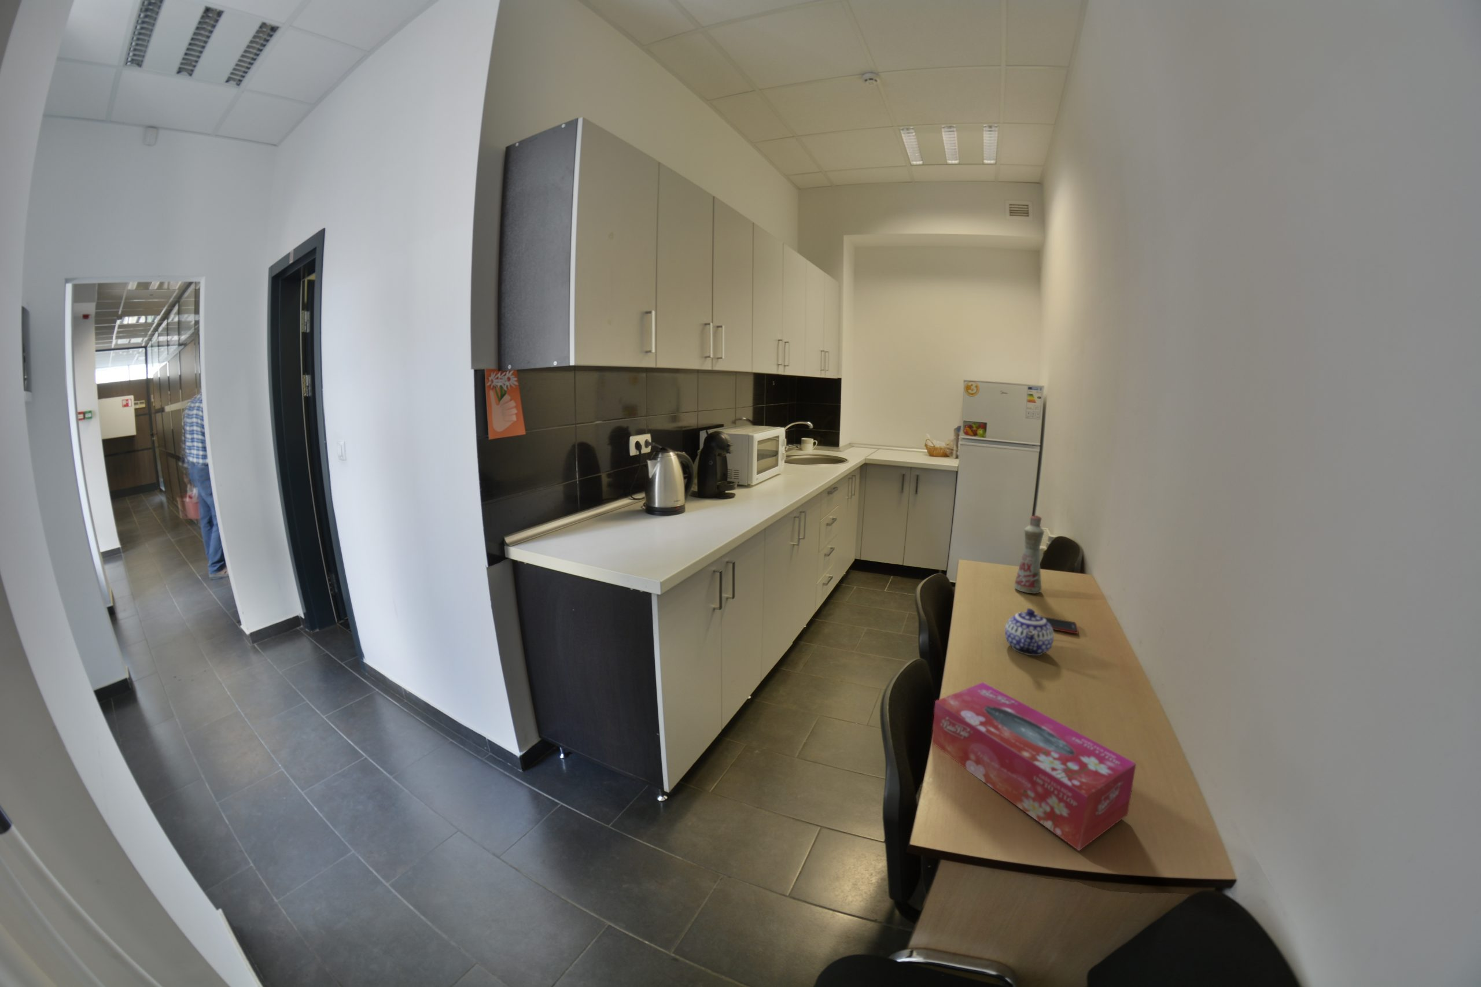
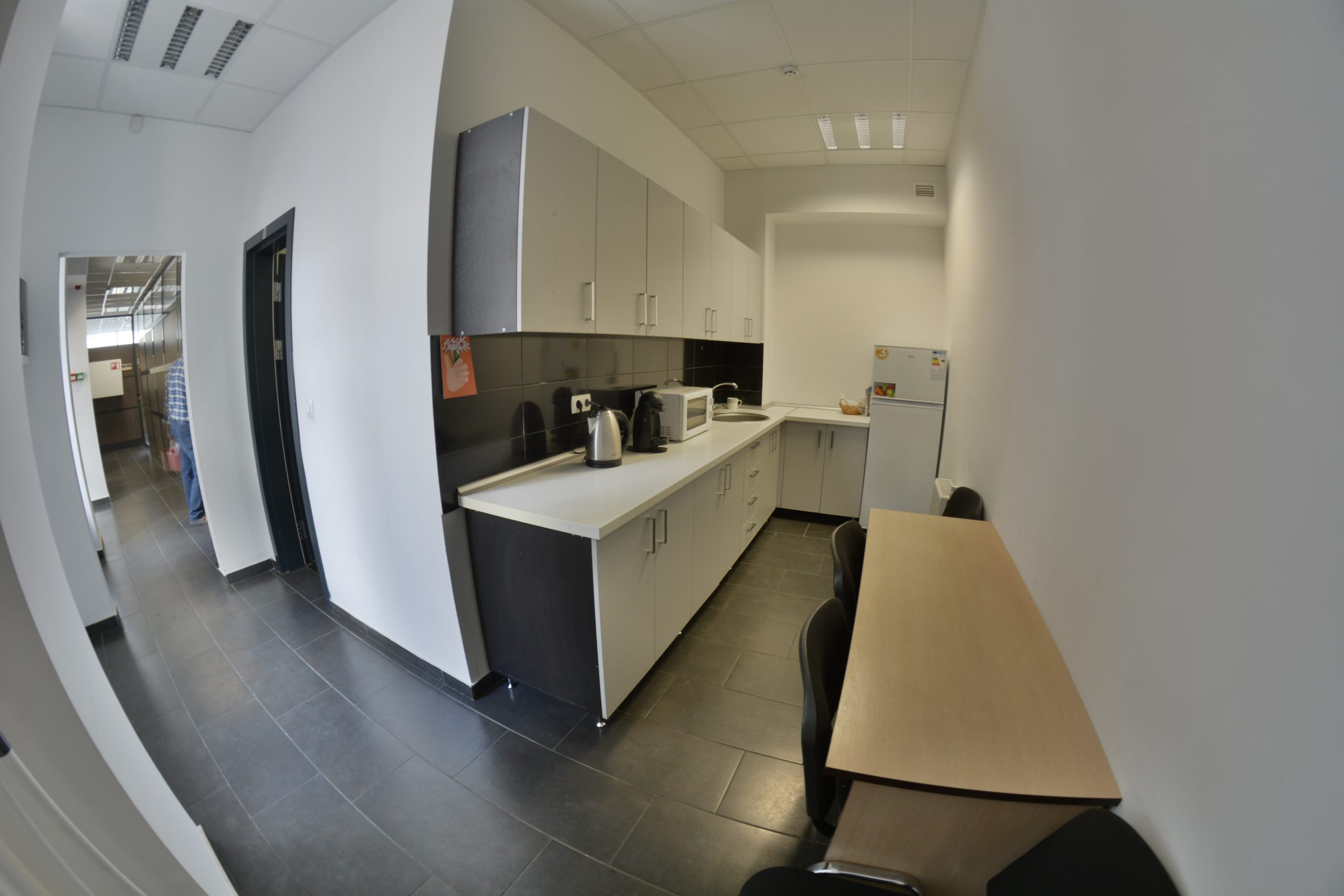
- cell phone (1049, 622)
- teapot (1029, 630)
- tissue box (1024, 752)
- bottle (1031, 553)
